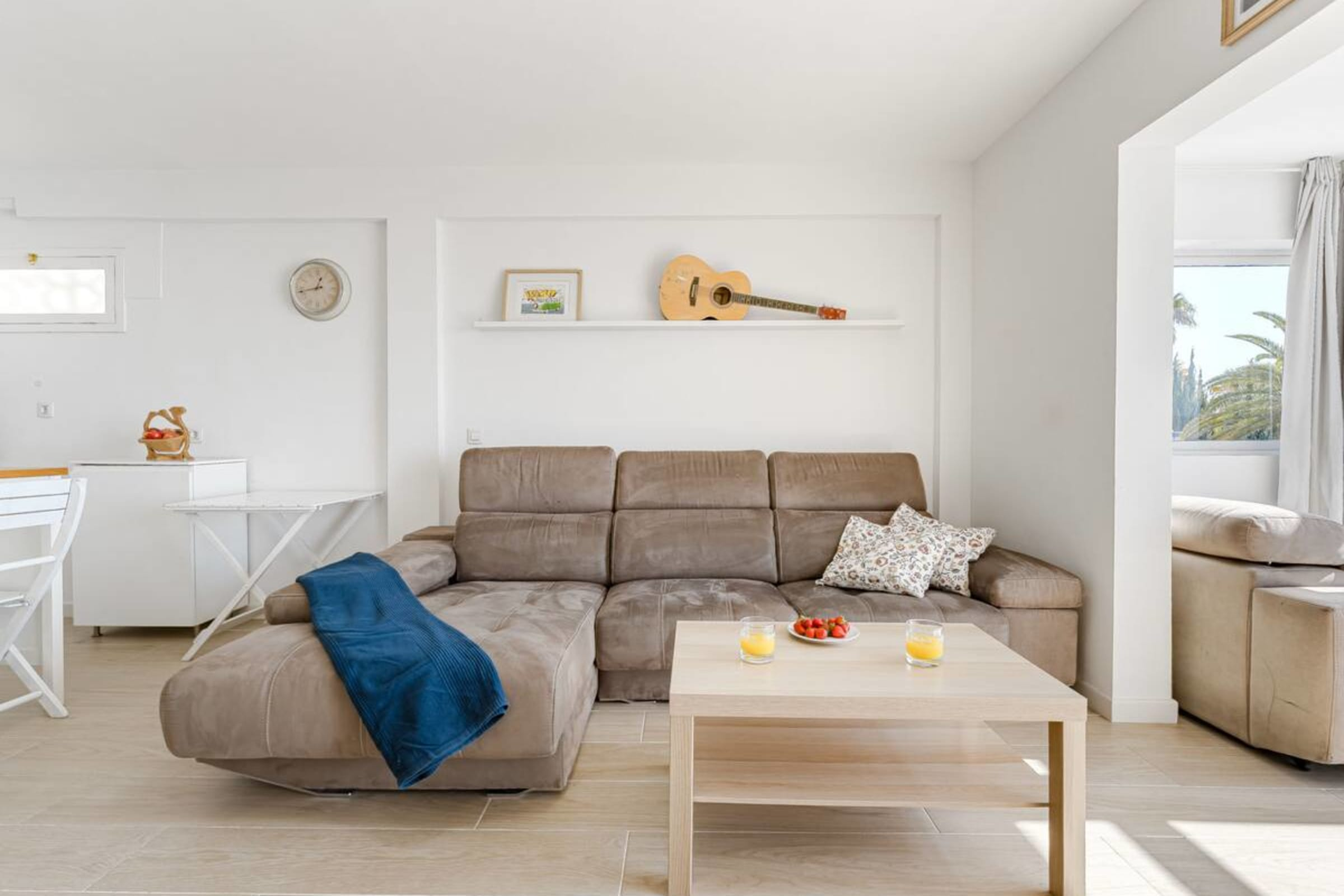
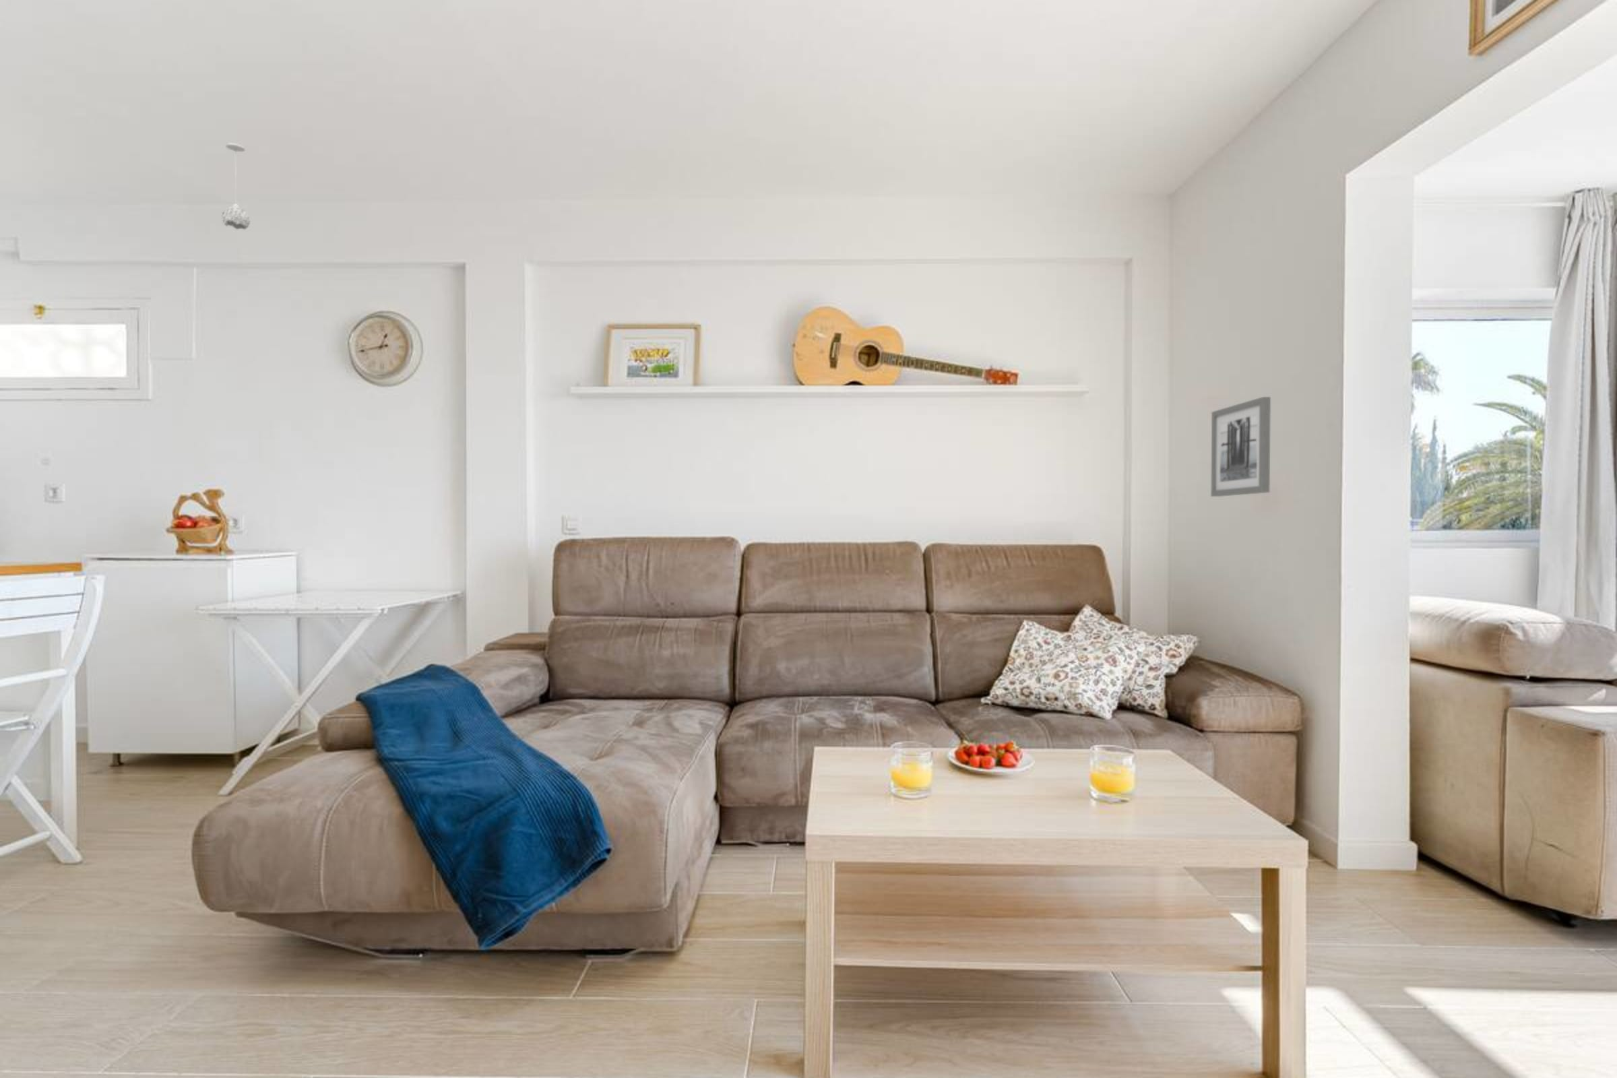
+ pendant light (236, 186)
+ wall art (1238, 450)
